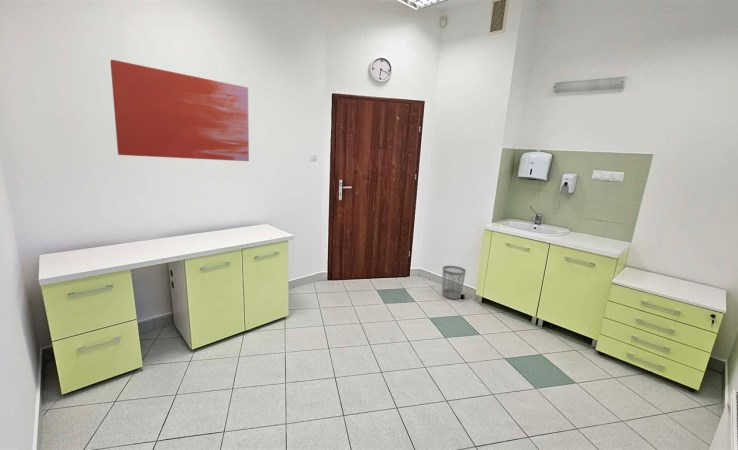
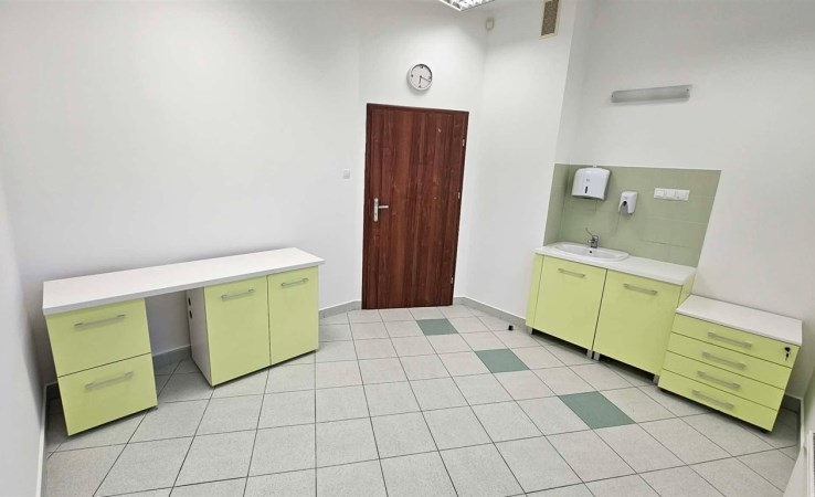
- wastebasket (452, 282)
- wall art (189, 117)
